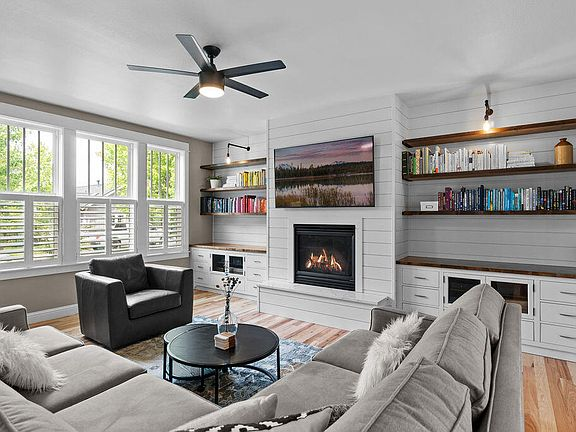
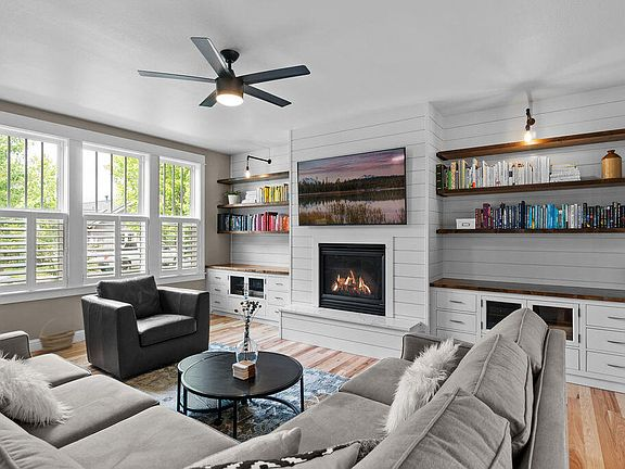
+ basket (58, 333)
